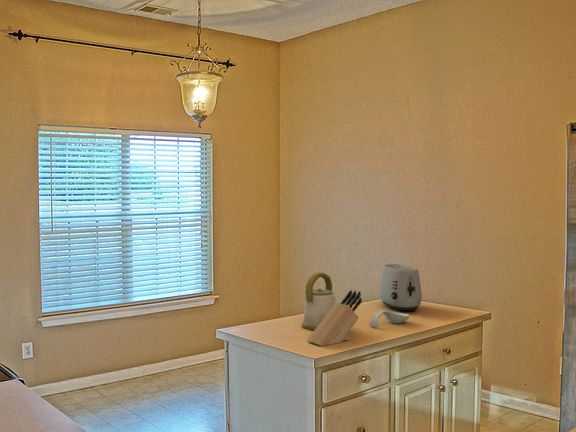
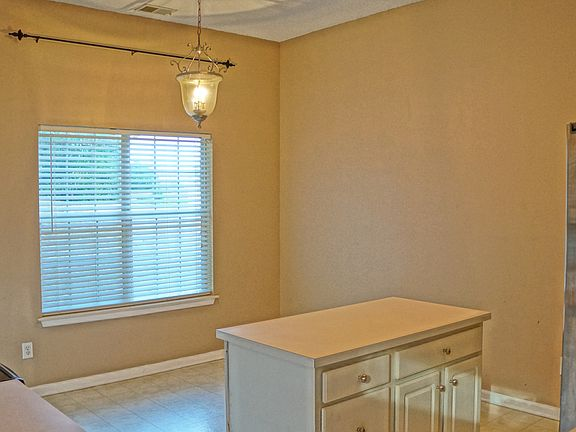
- knife block (336, 316)
- kettle (321, 299)
- toaster (399, 287)
- spoon rest (389, 316)
